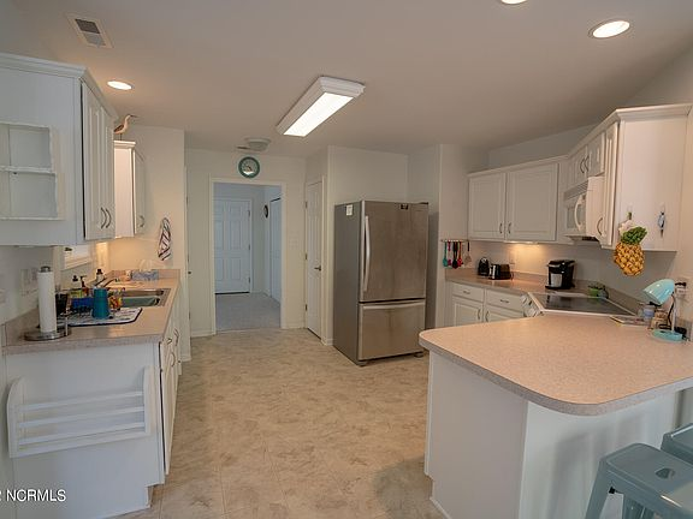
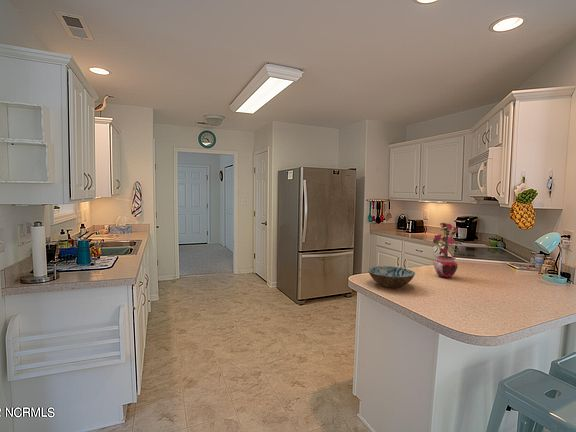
+ bowl (390, 278)
+ potted plant (447, 249)
